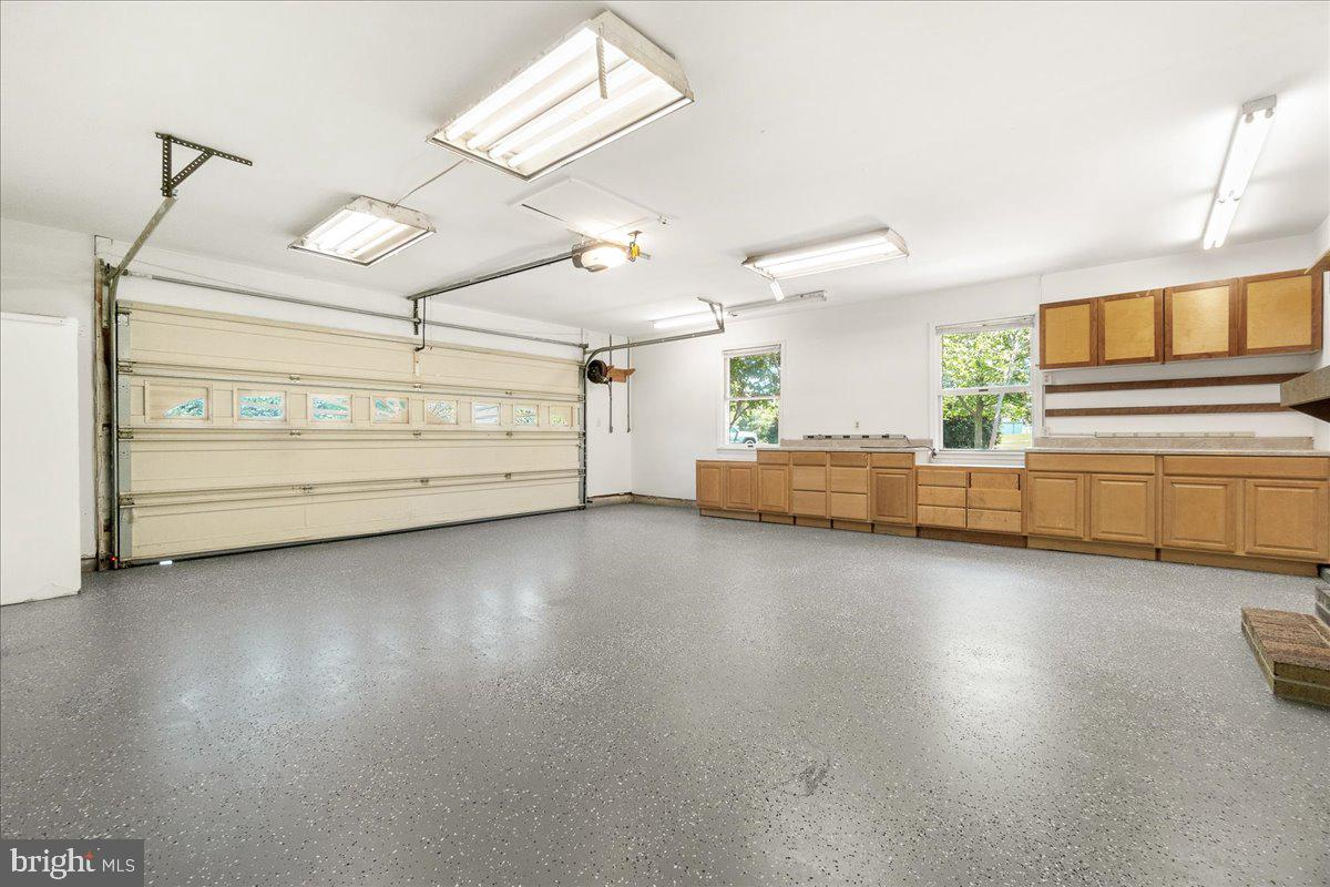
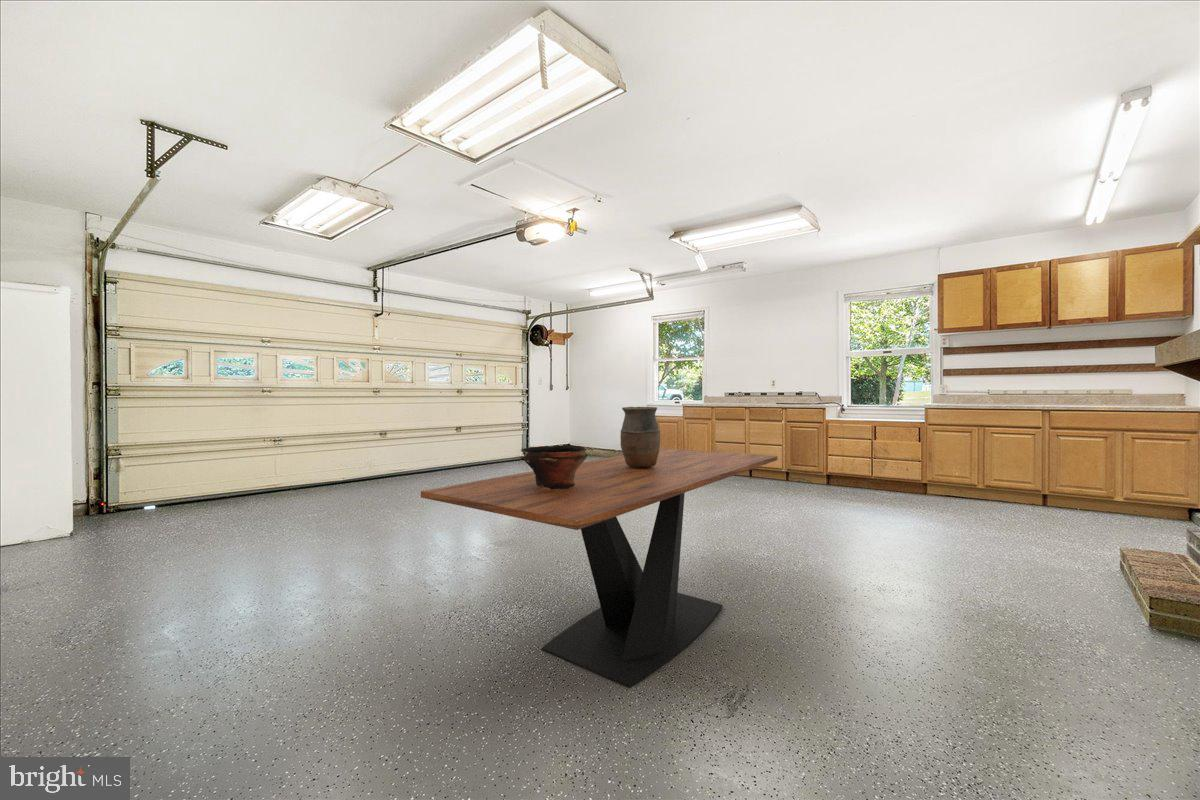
+ dining table (632, 550)
+ vase (640, 436)
+ bowl (554, 466)
